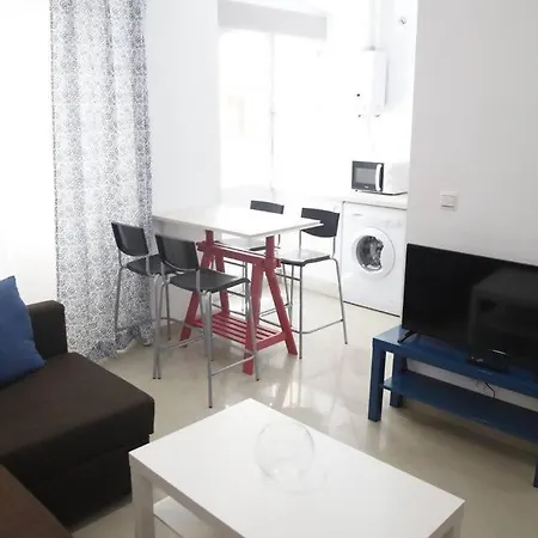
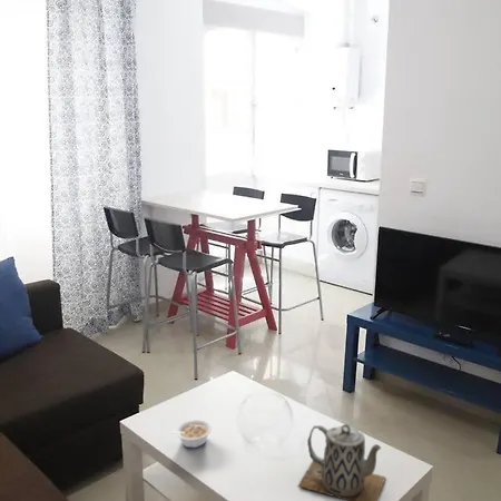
+ teapot (344, 452)
+ legume (193, 434)
